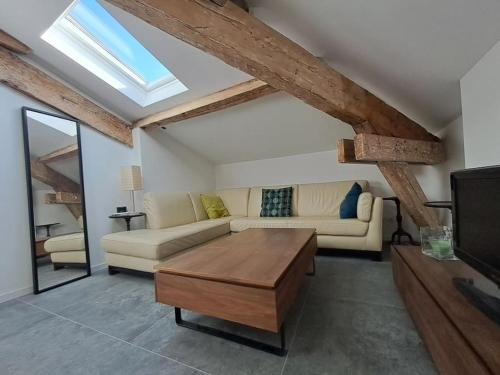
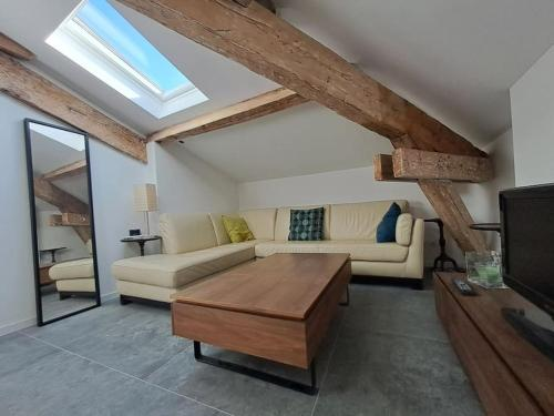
+ remote control (462, 286)
